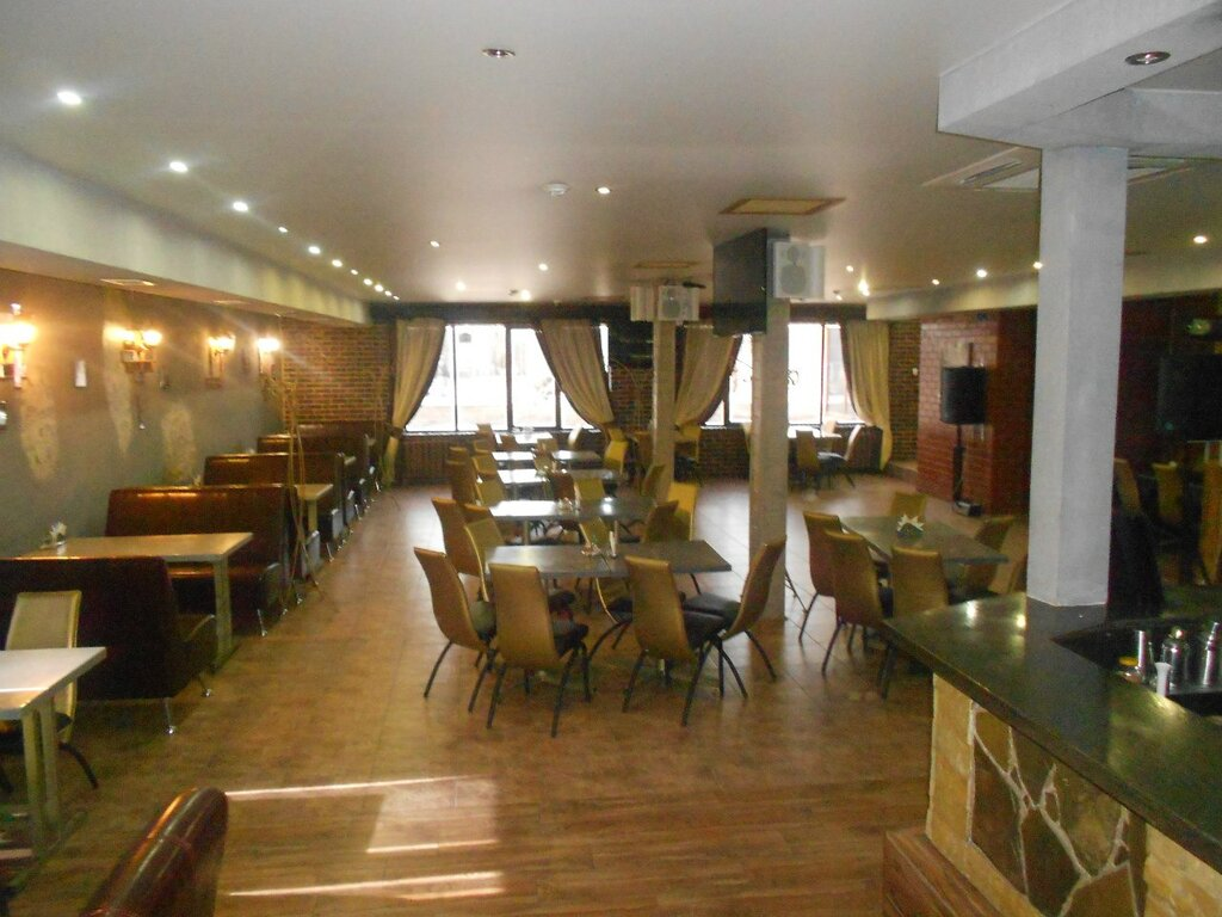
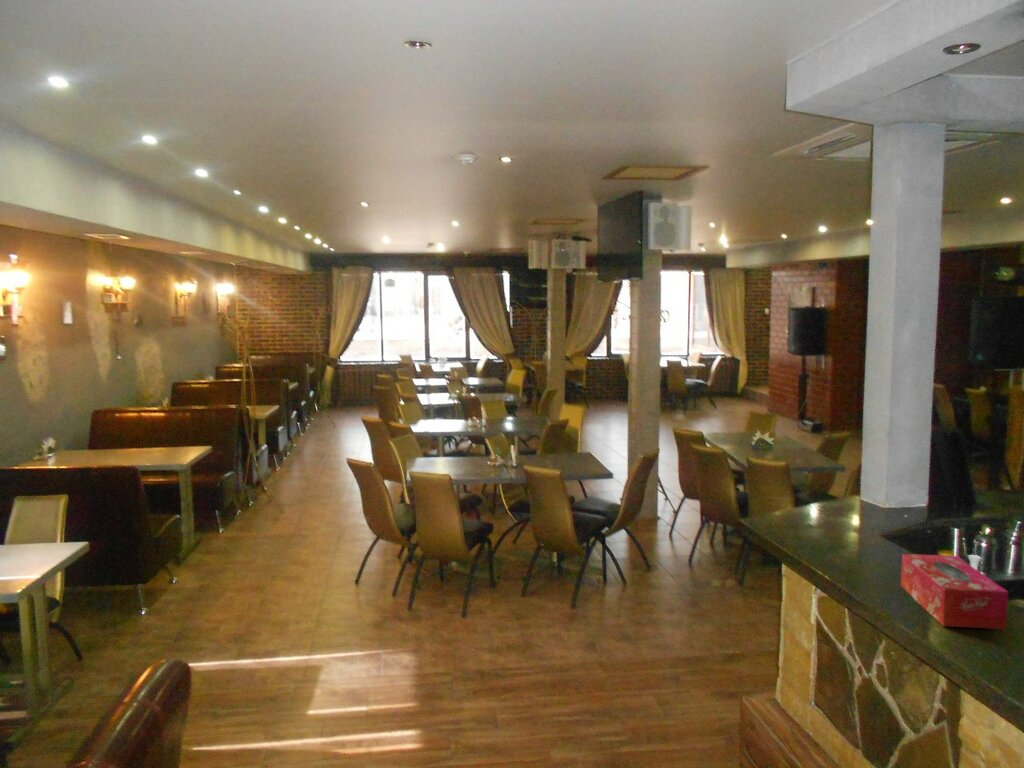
+ tissue box (950, 588)
